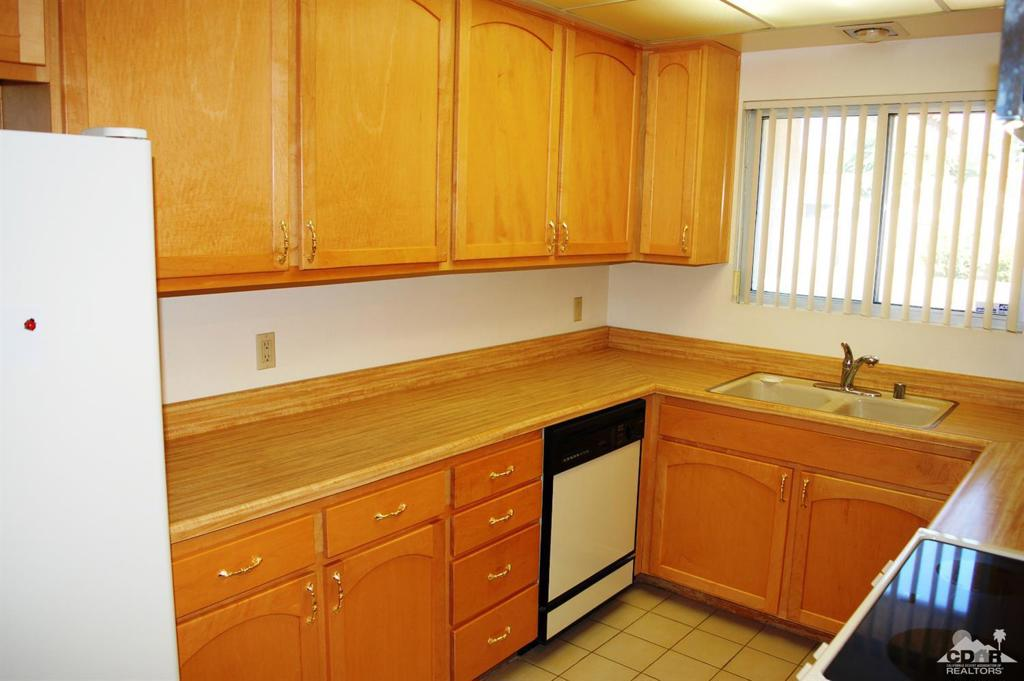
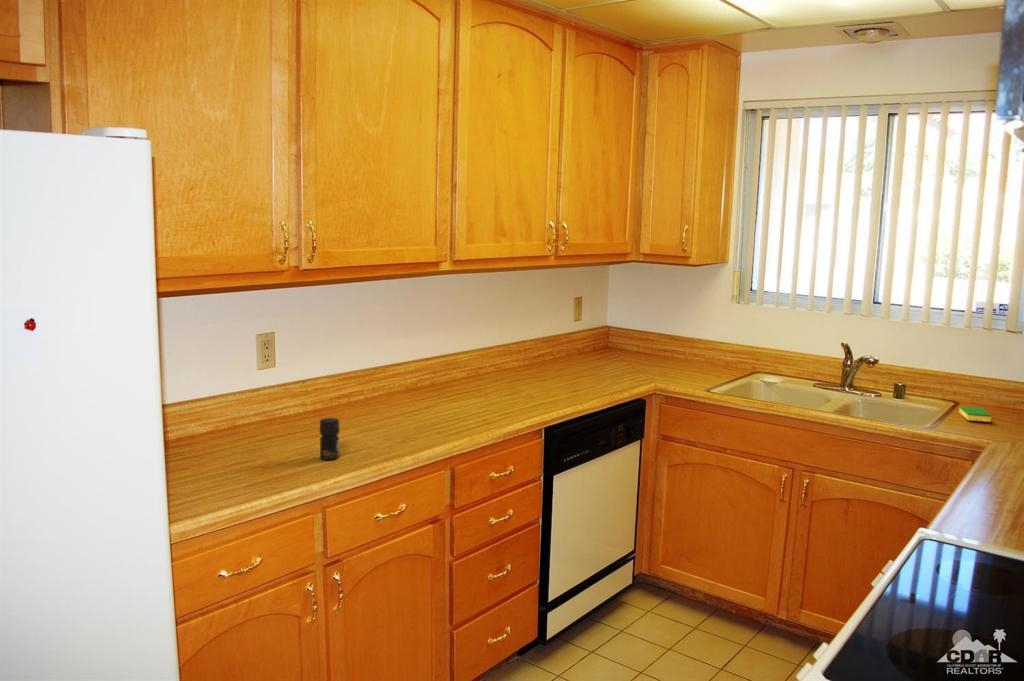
+ jar (329, 438)
+ dish sponge (974, 413)
